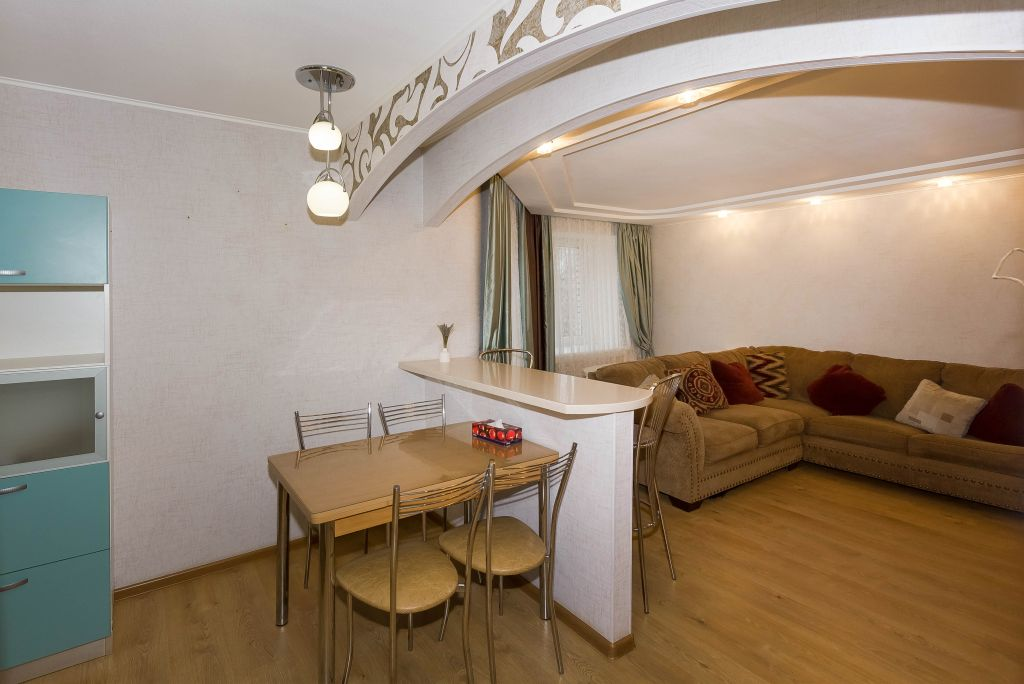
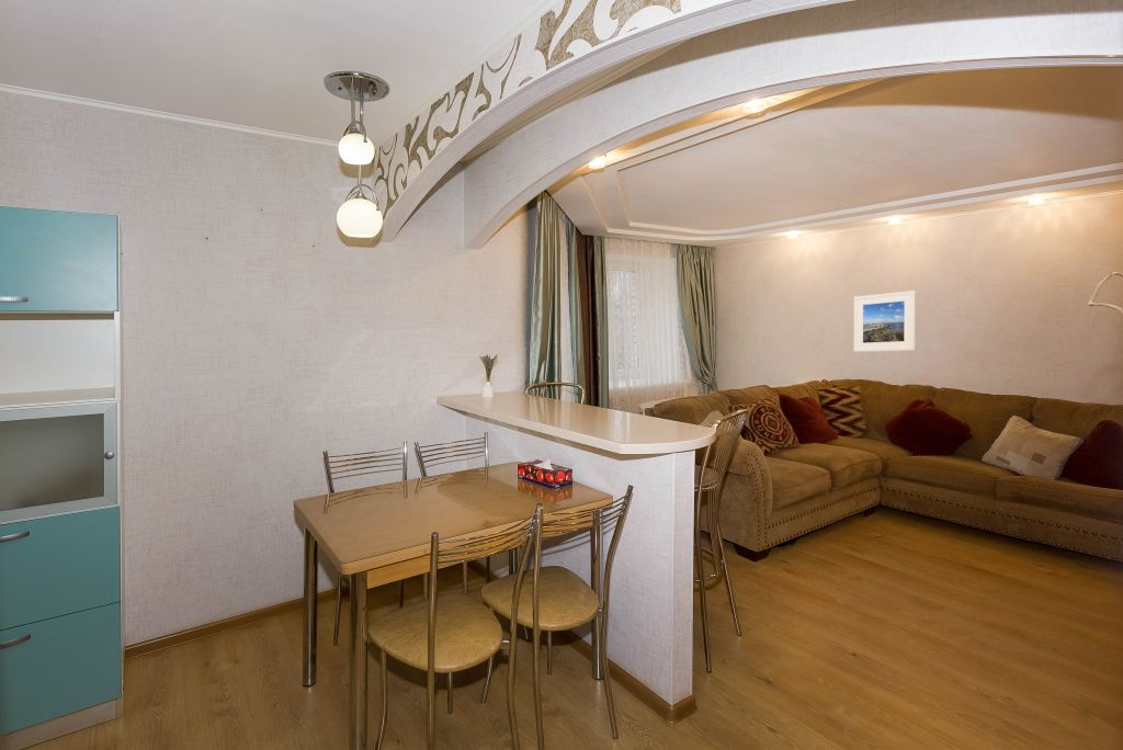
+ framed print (883, 322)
